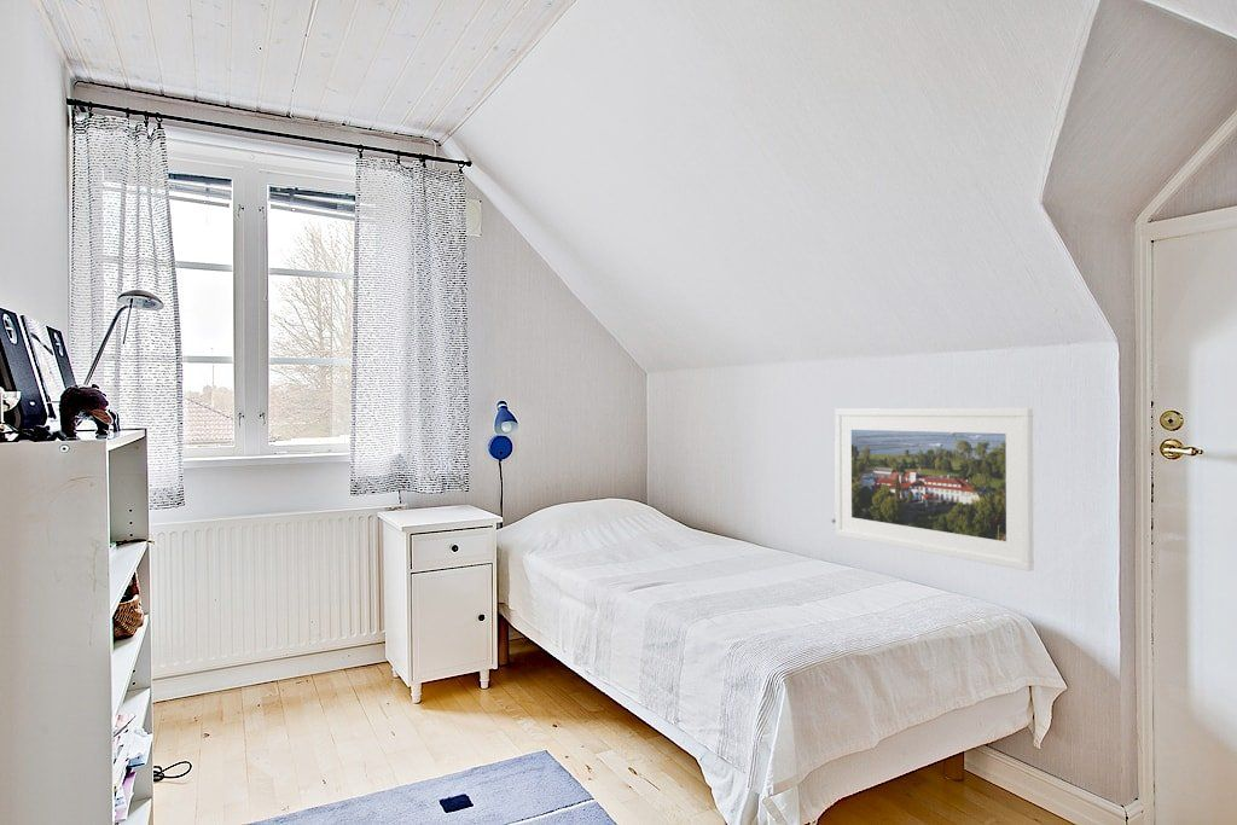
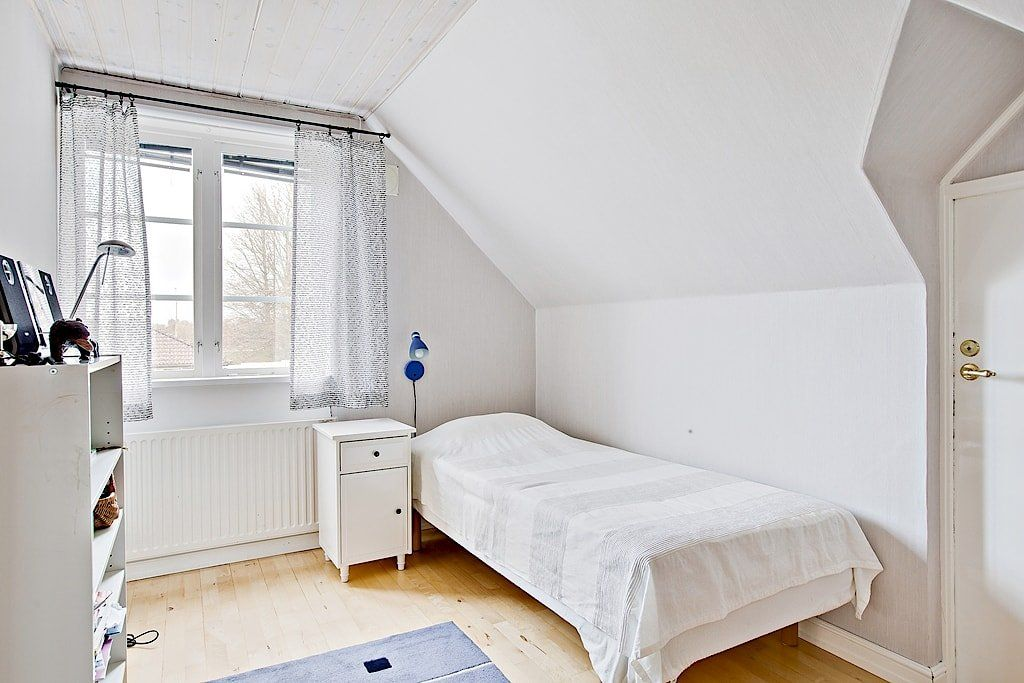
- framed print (922, 480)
